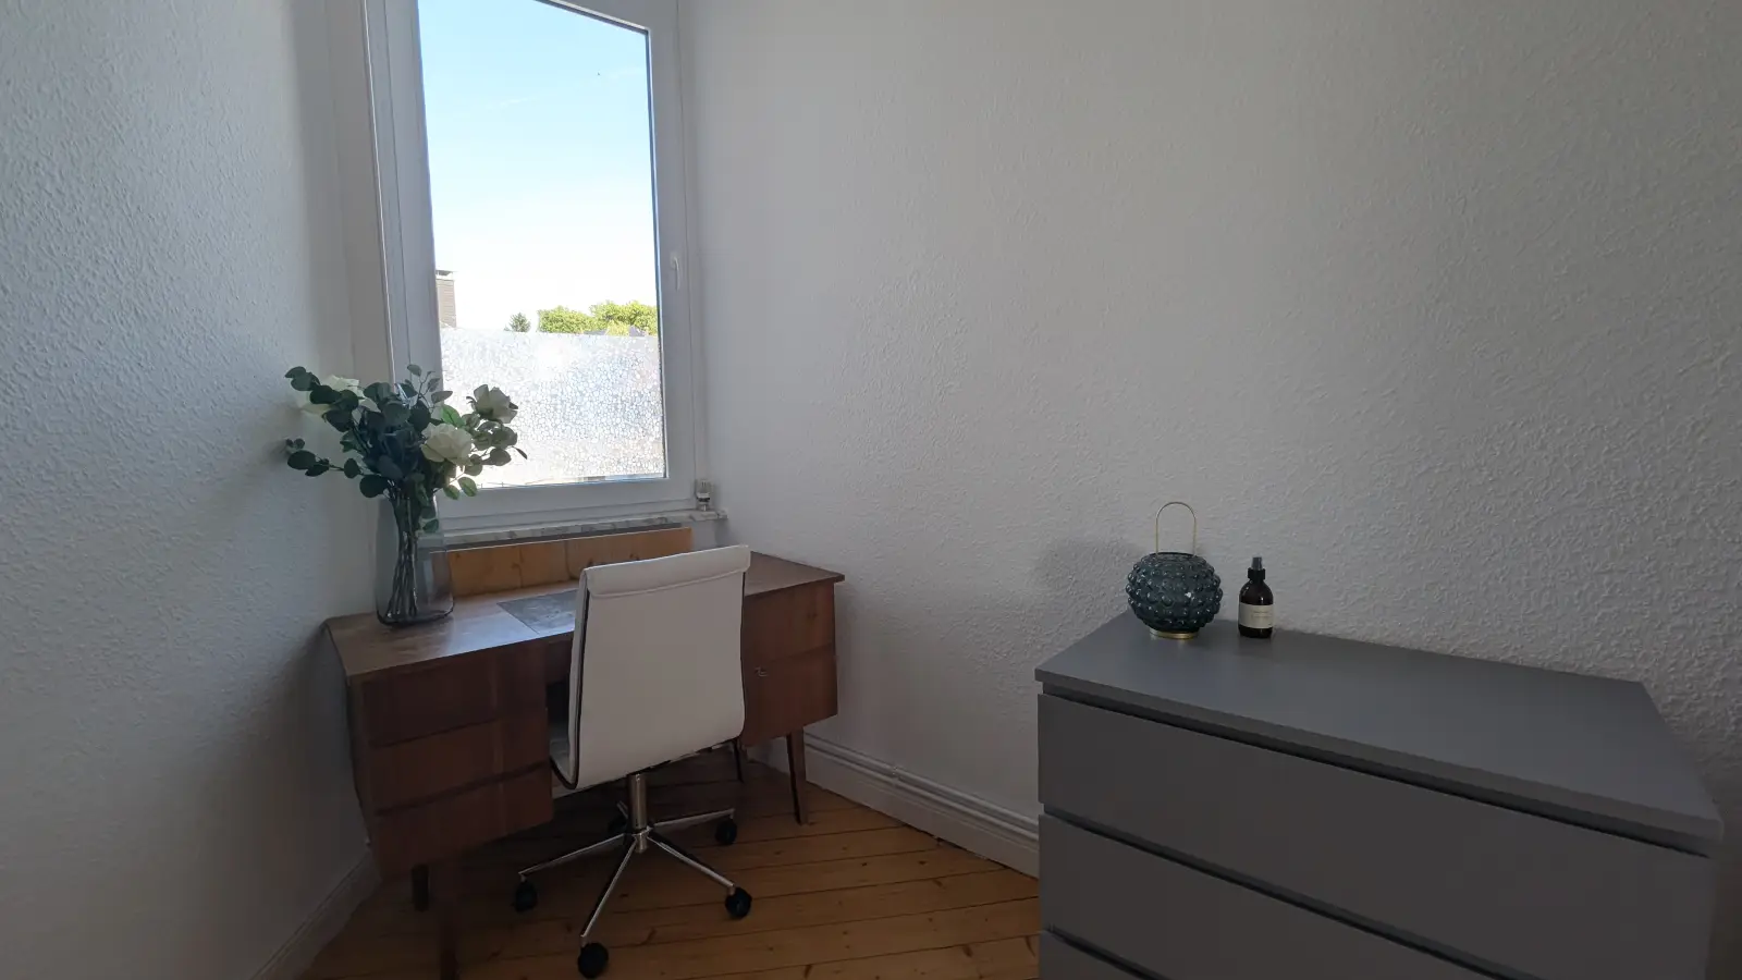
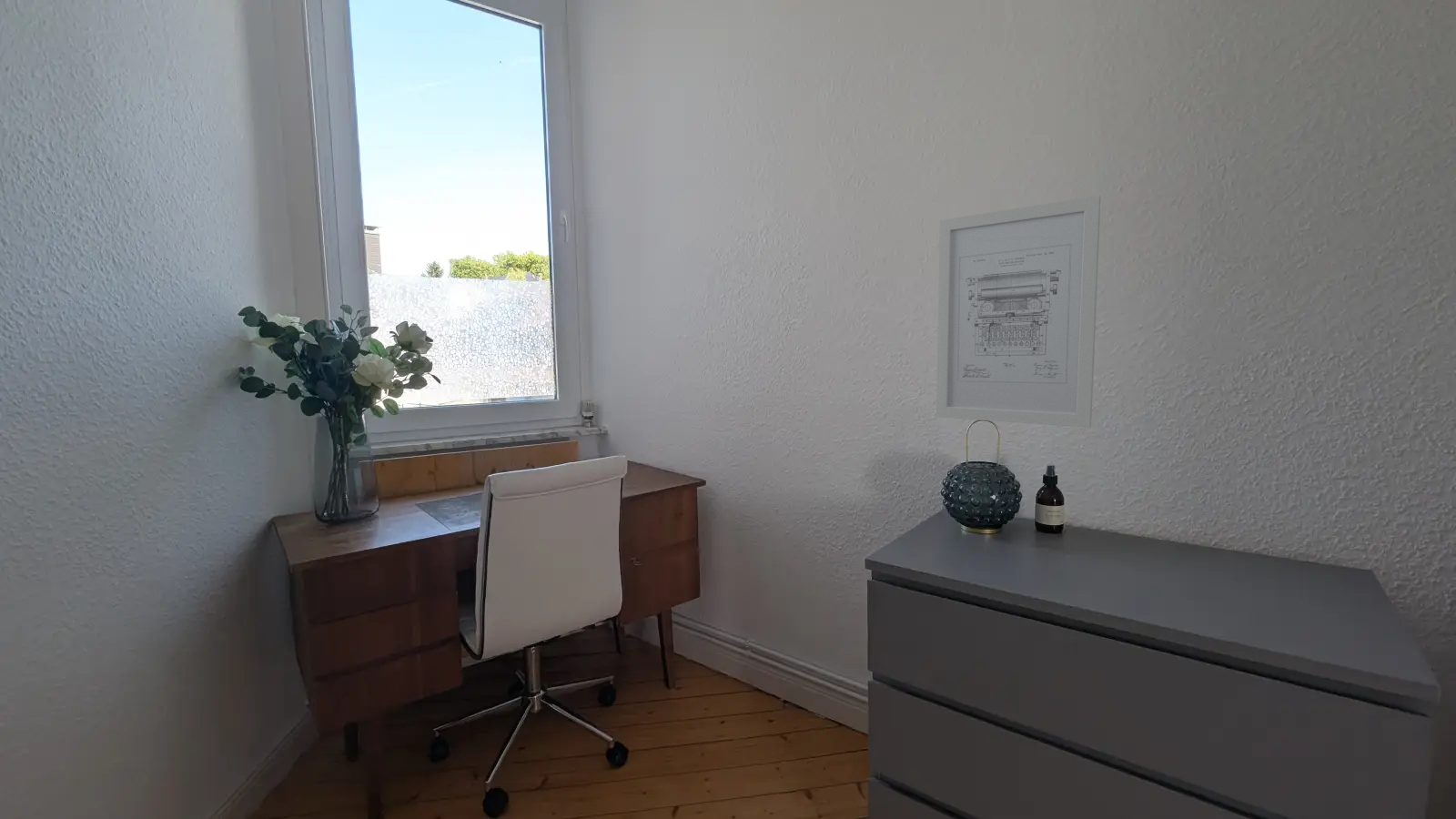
+ wall art (1010, 317)
